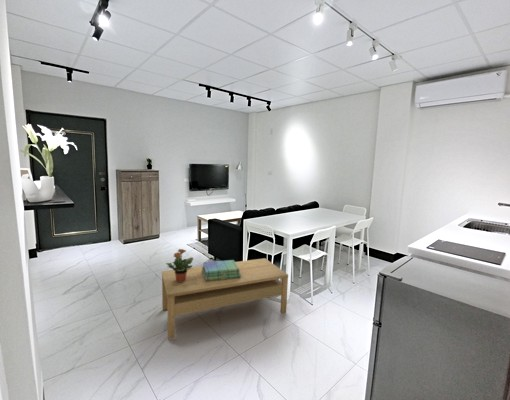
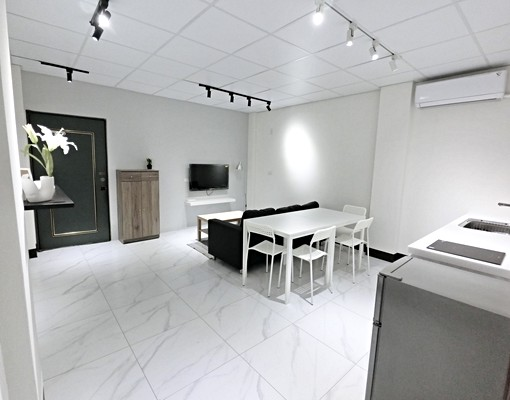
- stack of books (220, 269)
- coffee table (224, 291)
- potted plant (180, 265)
